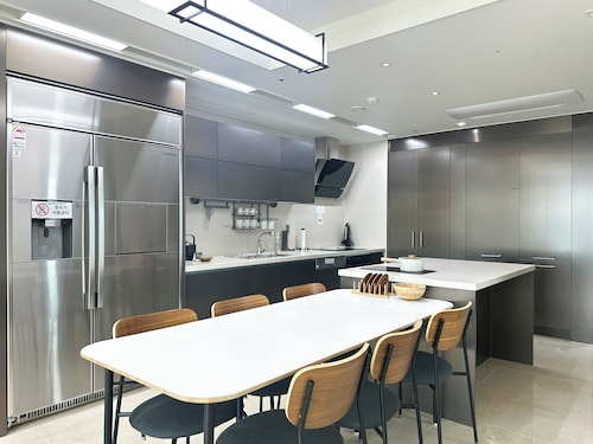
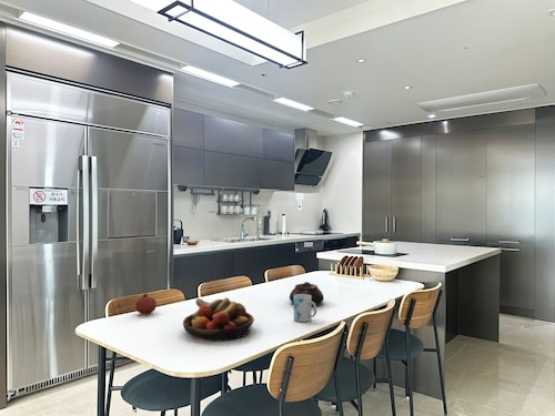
+ fruit bowl (218, 315)
+ mug (305, 308)
+ teapot (305, 292)
+ fruit (145, 303)
